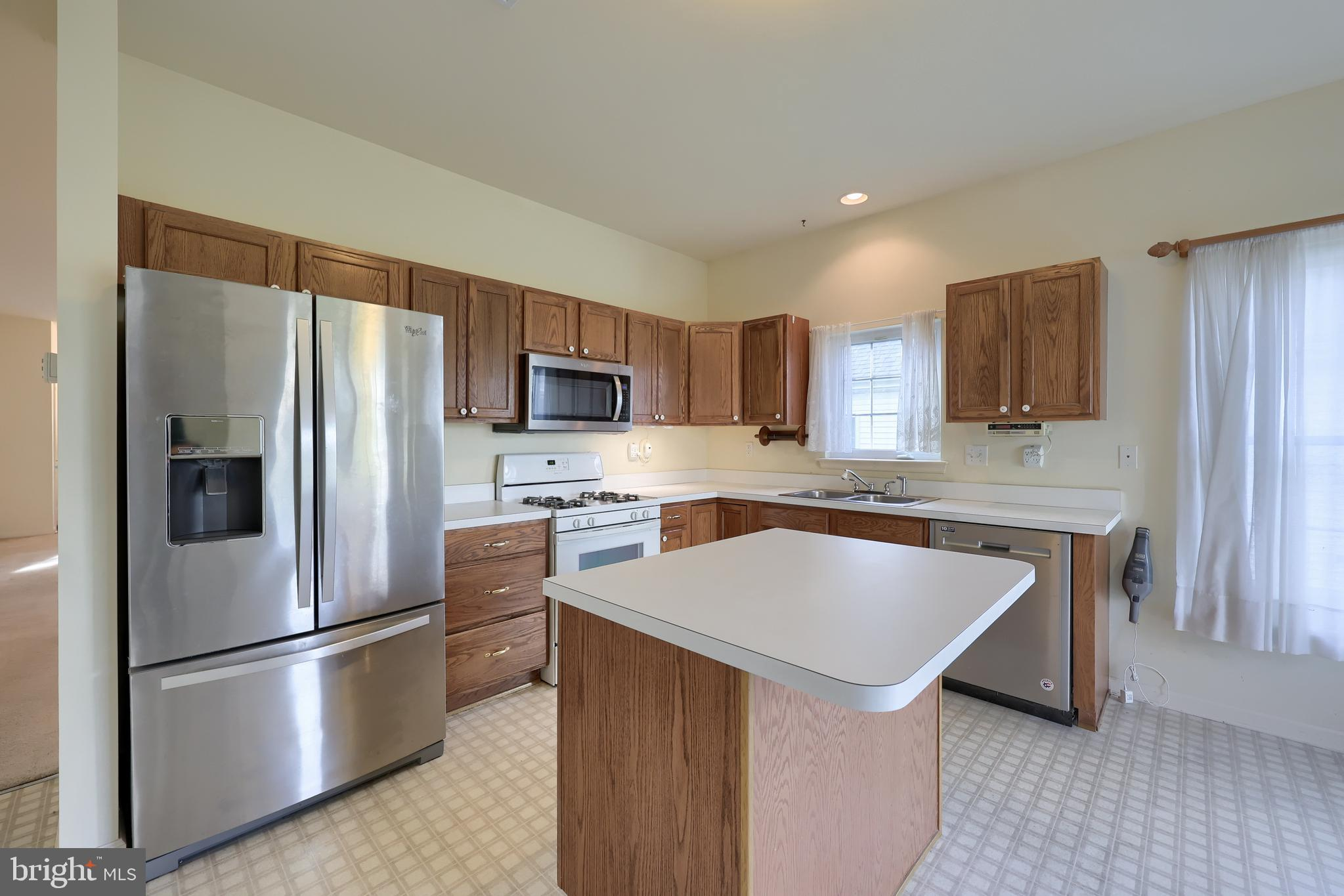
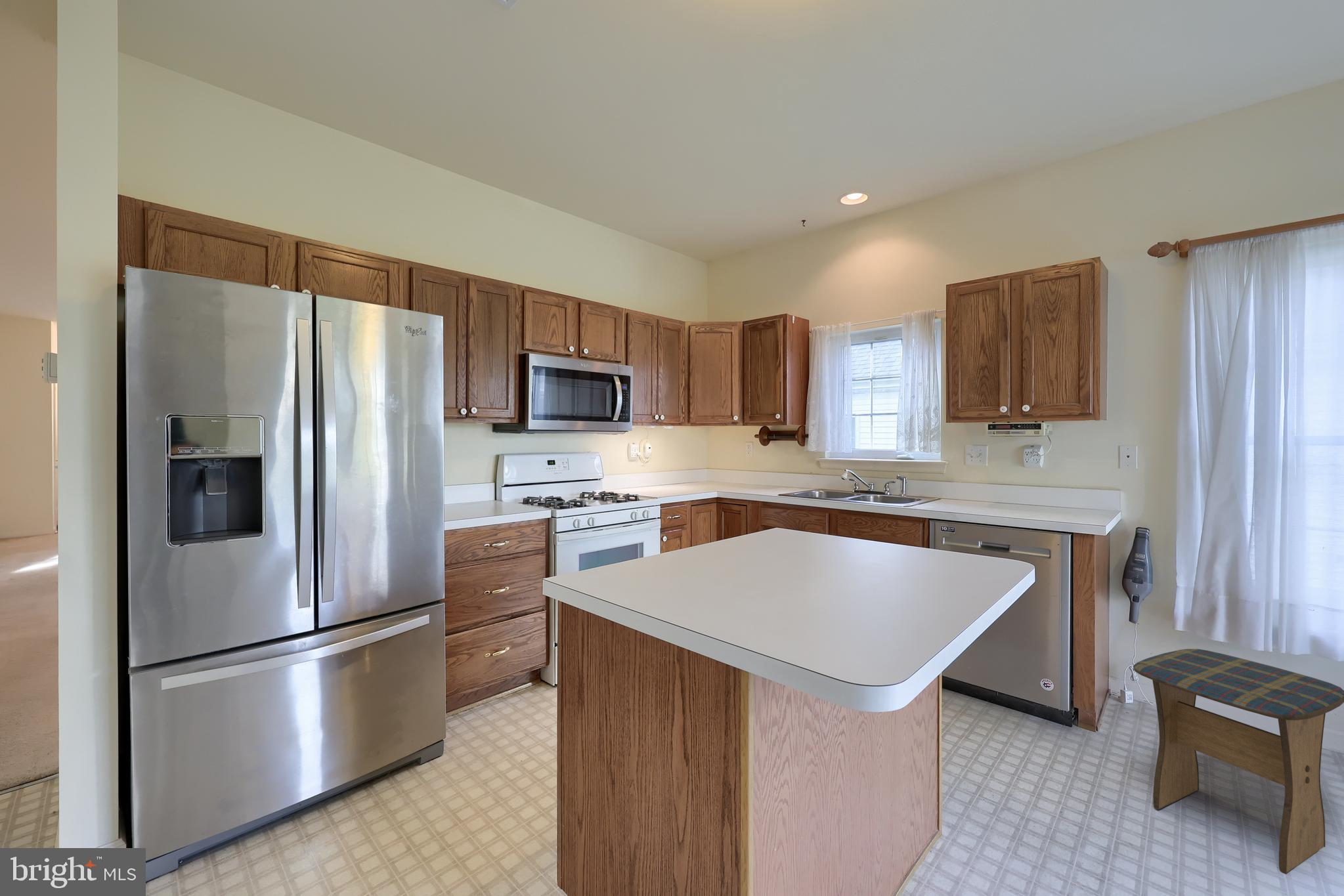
+ stool (1233, 749)
